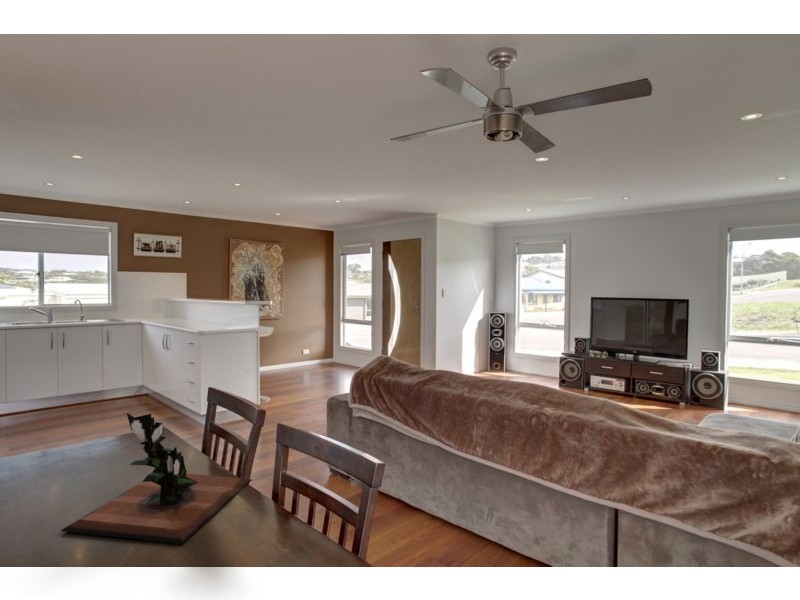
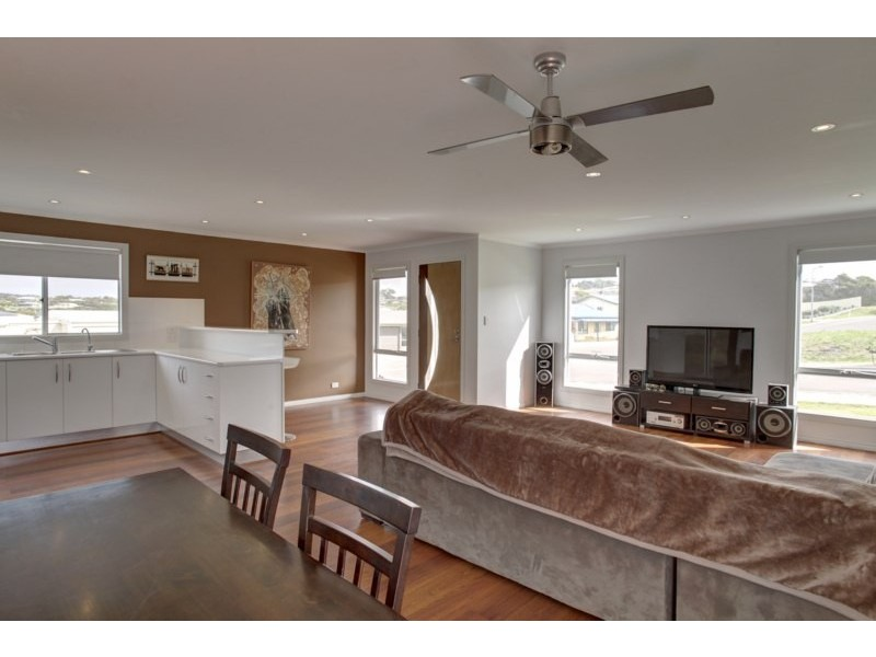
- plant (168, 453)
